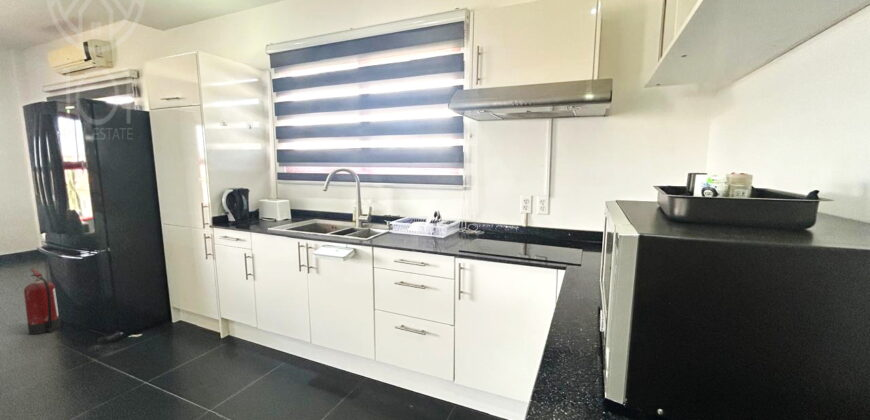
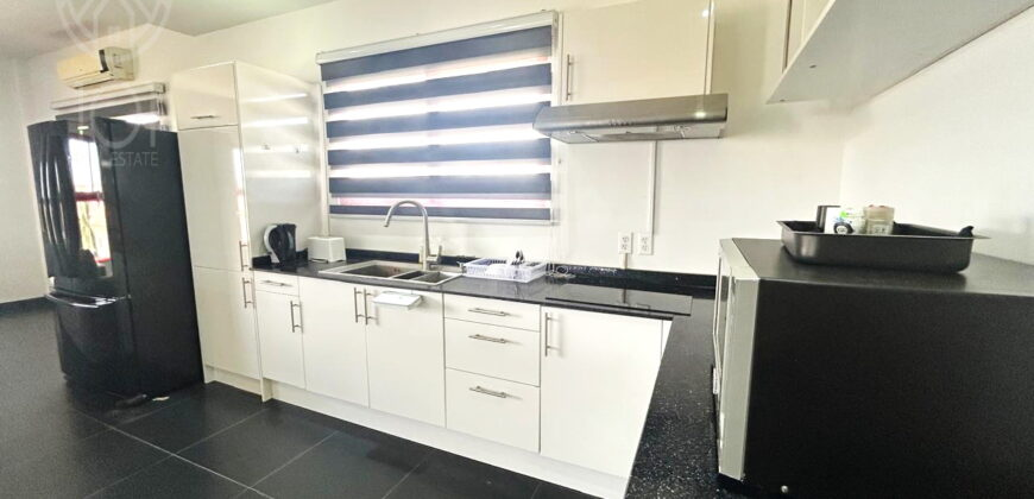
- fire extinguisher (42, 300)
